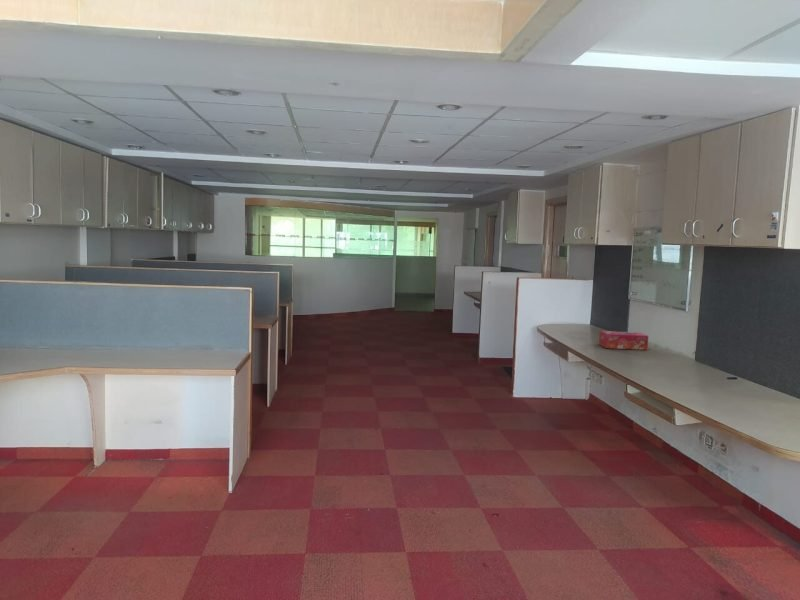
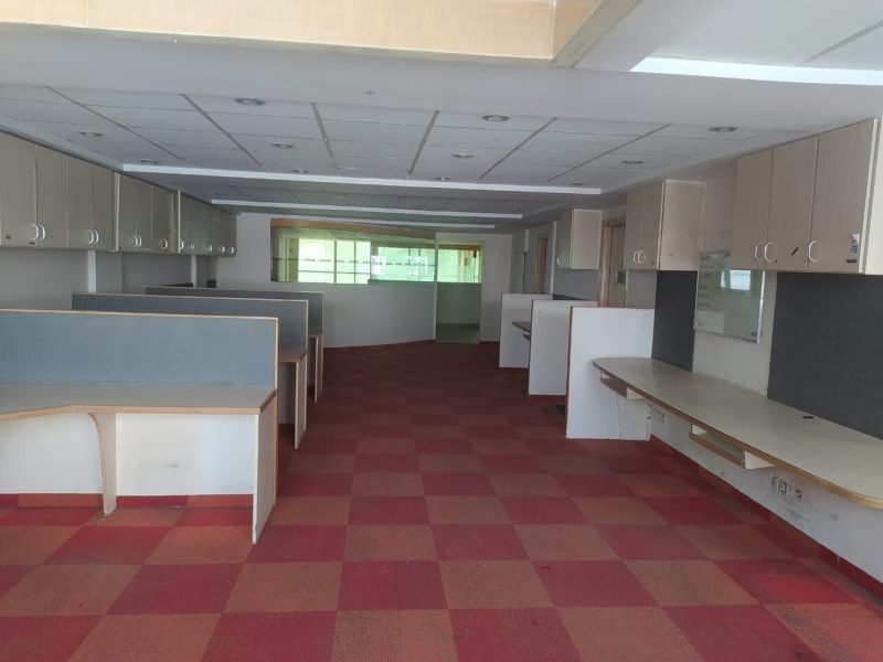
- tissue box (623, 340)
